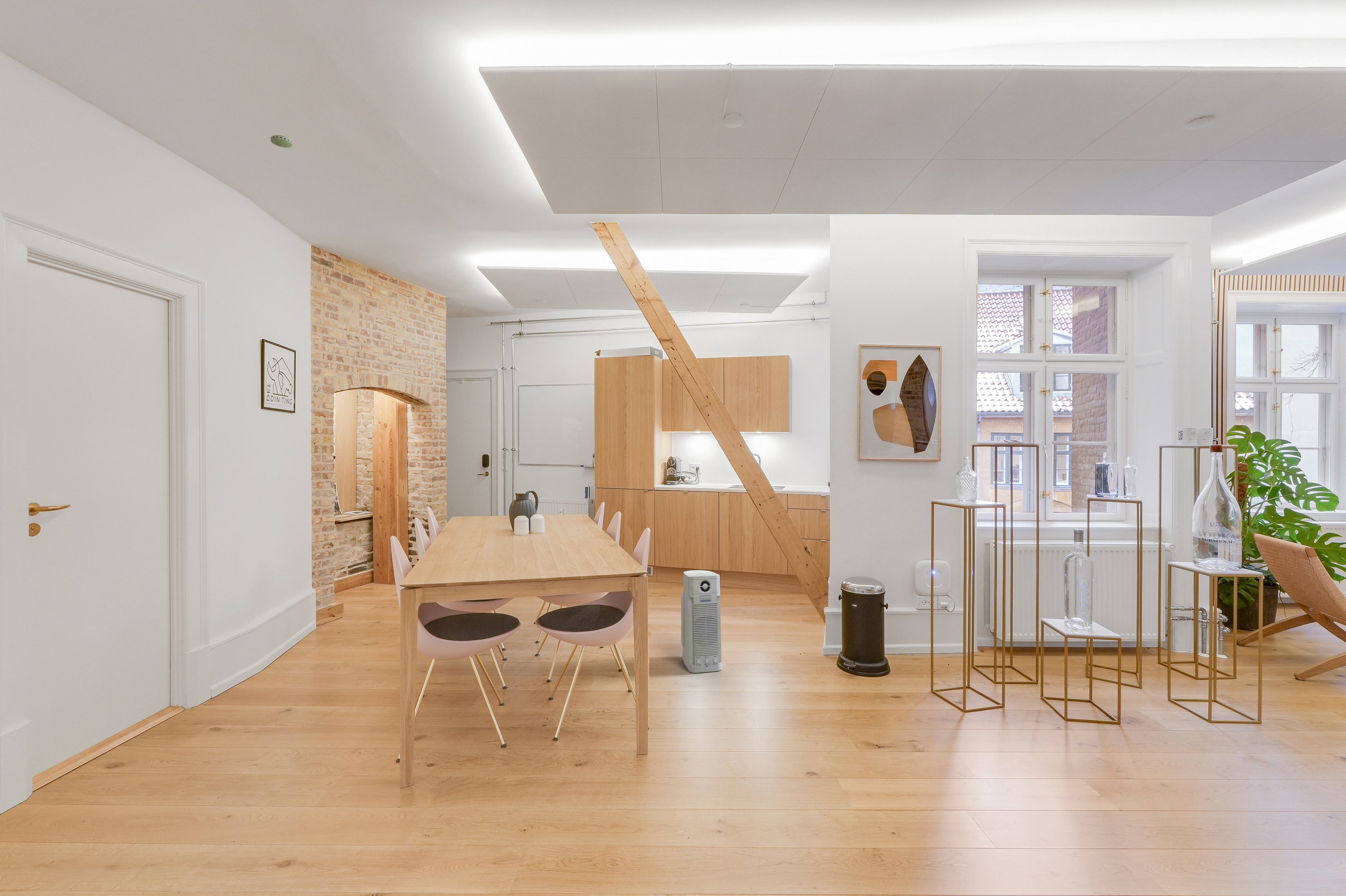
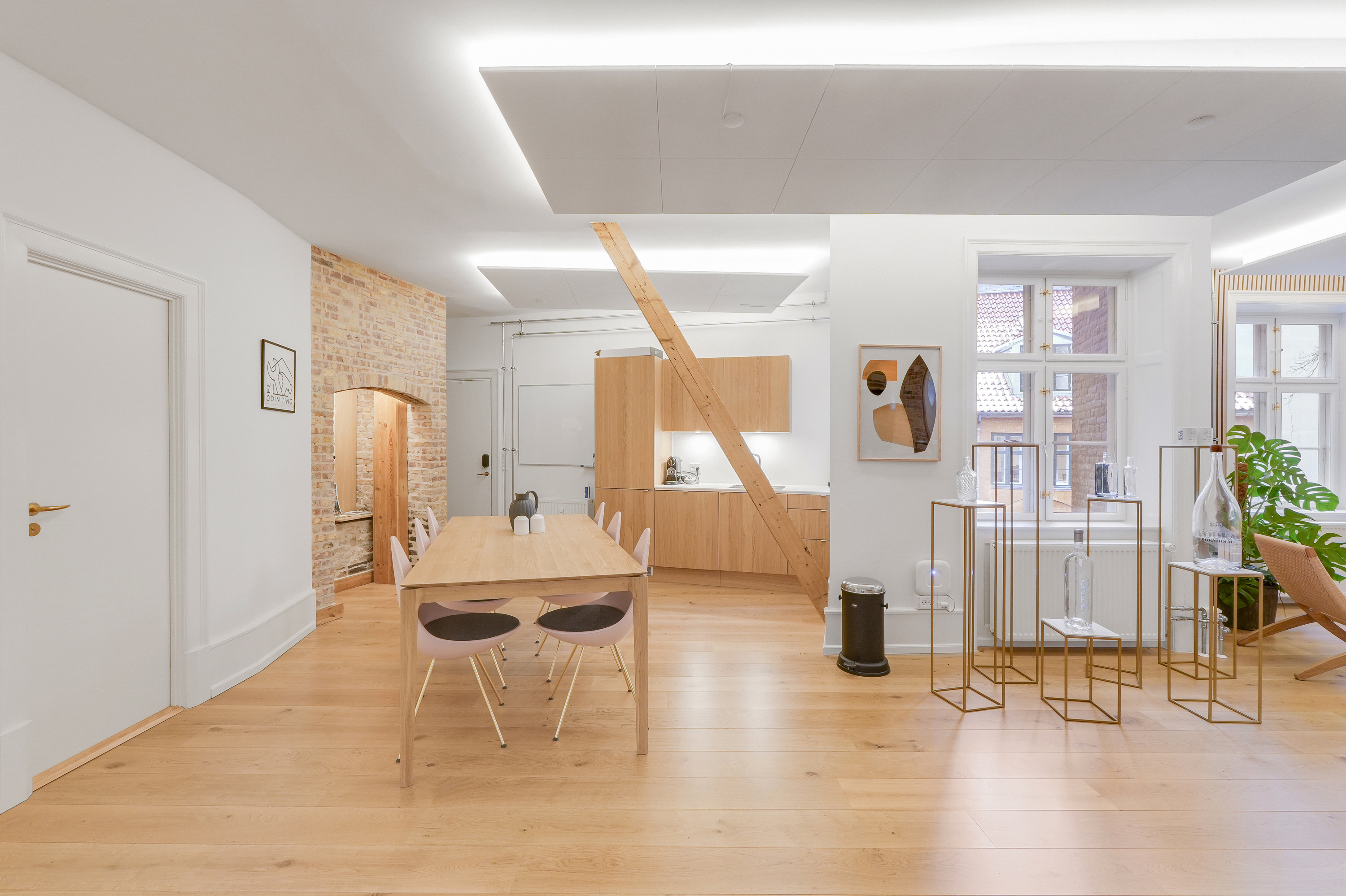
- air purifier (699, 618)
- smoke detector (281, 141)
